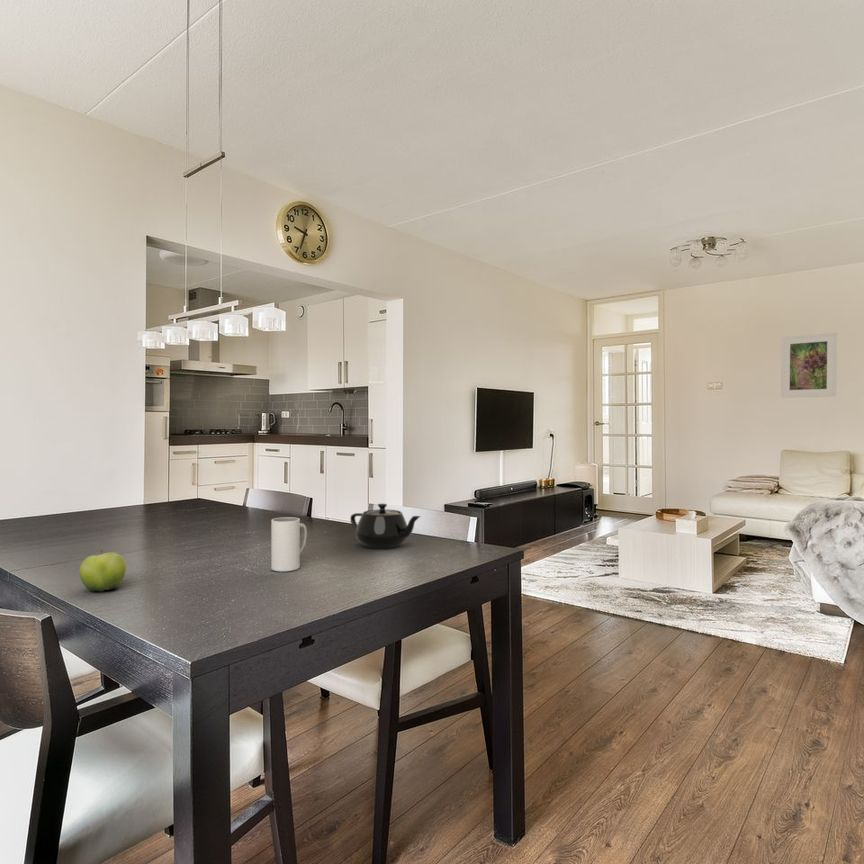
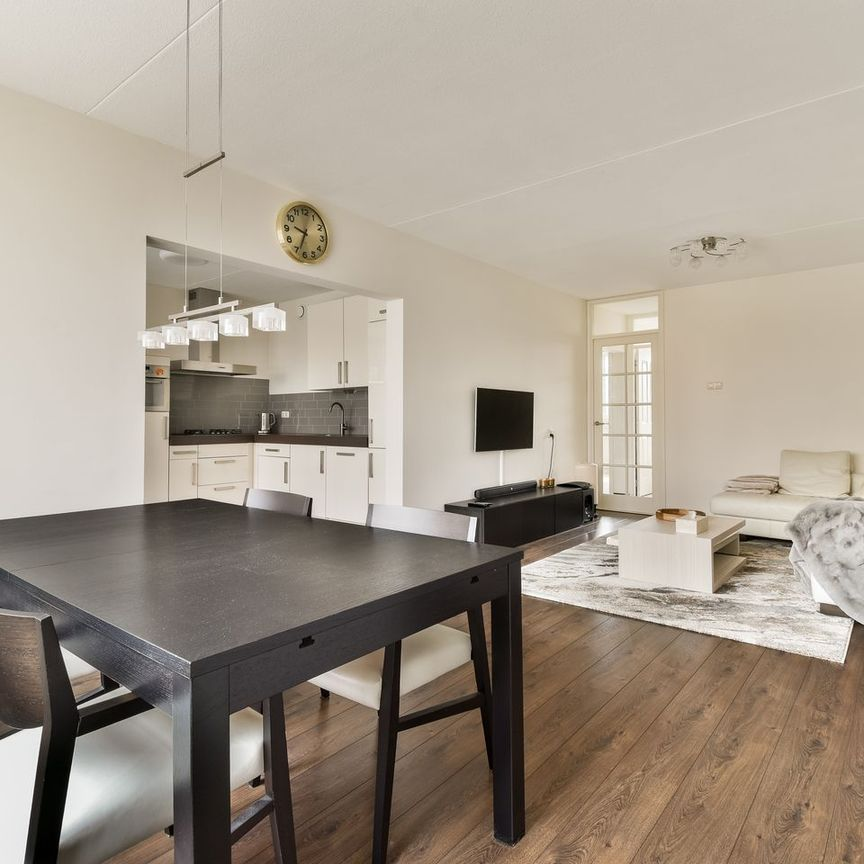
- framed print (808, 366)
- fruit (103, 570)
- mug (290, 542)
- teapot (384, 524)
